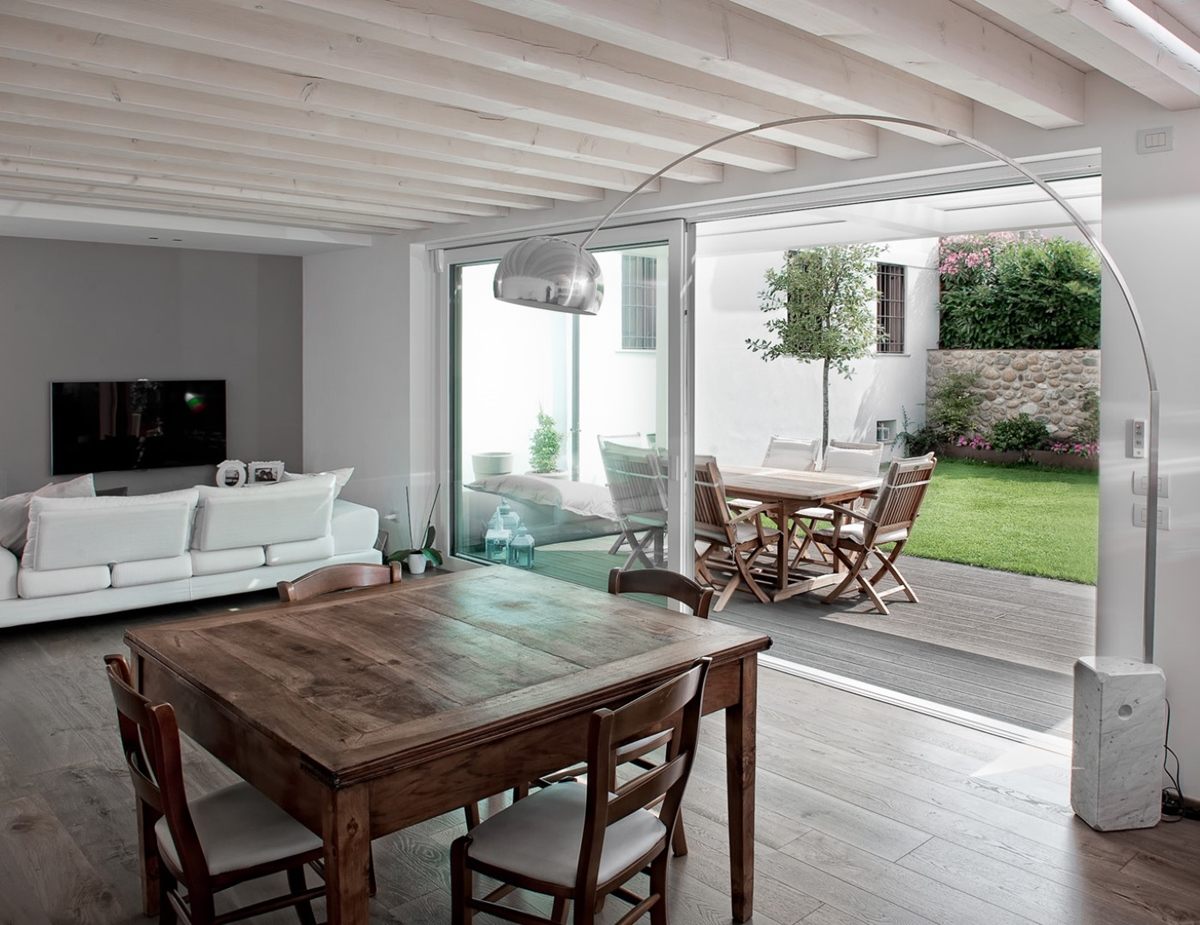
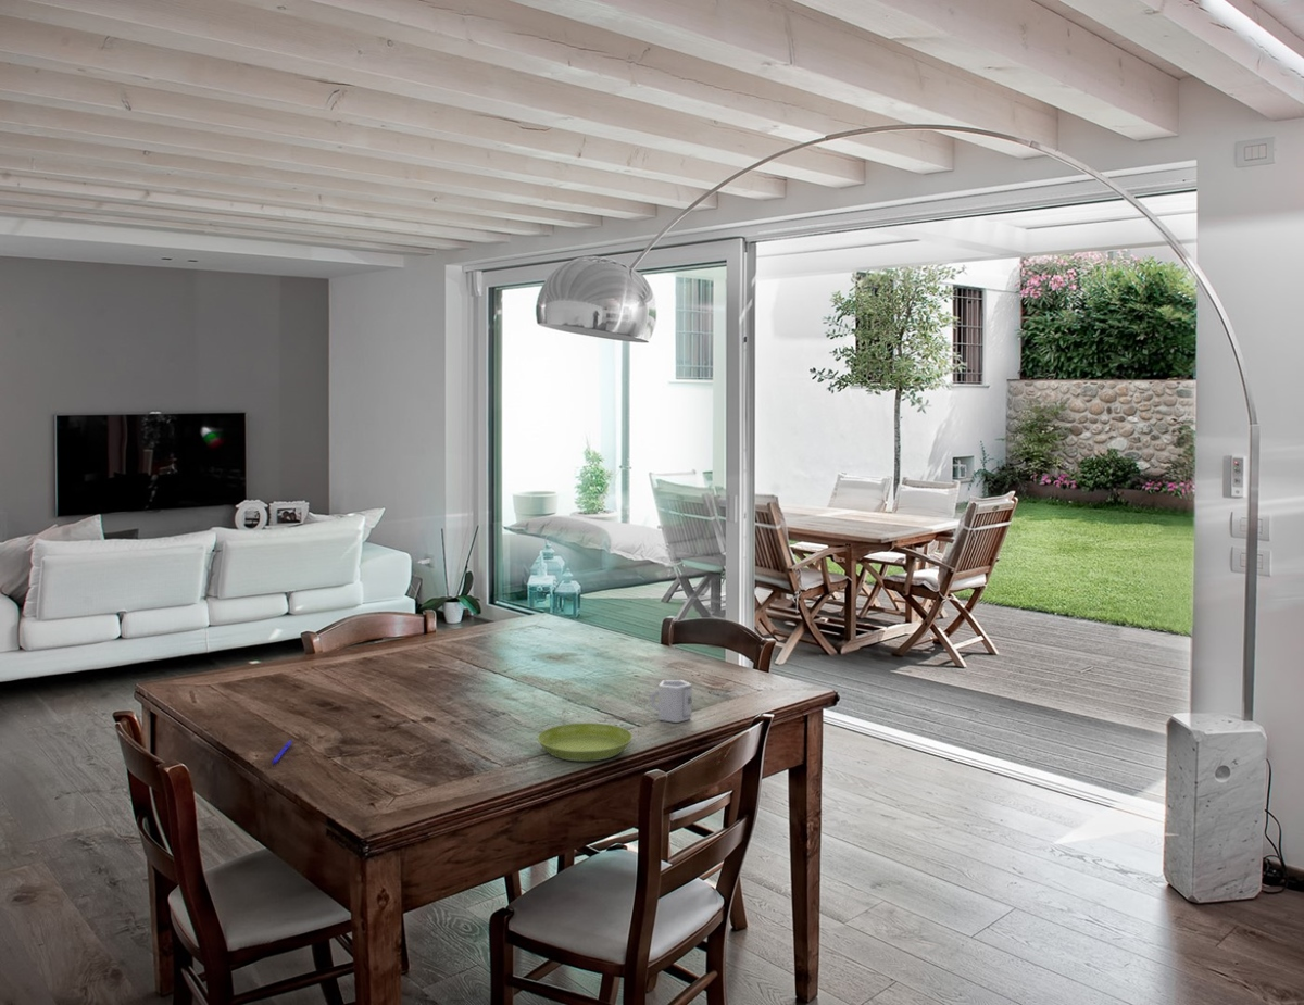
+ pen (281, 752)
+ saucer (585, 742)
+ cup (670, 700)
